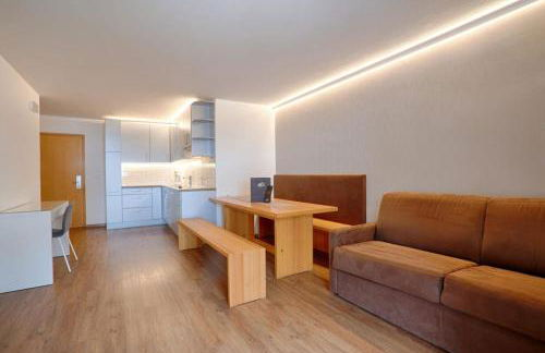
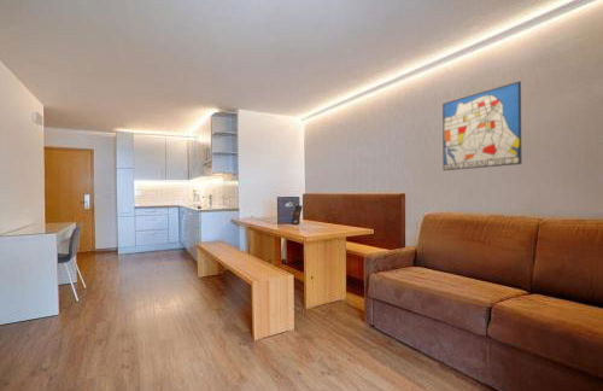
+ wall art (478, 130)
